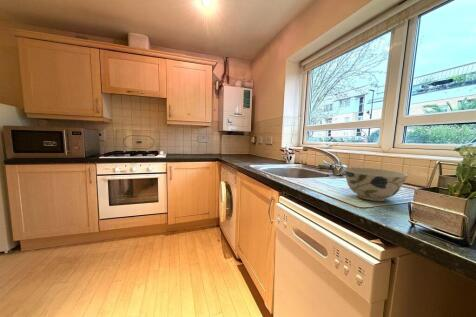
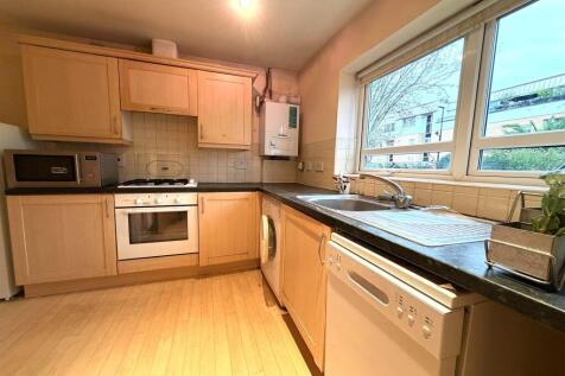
- bowl (371, 184)
